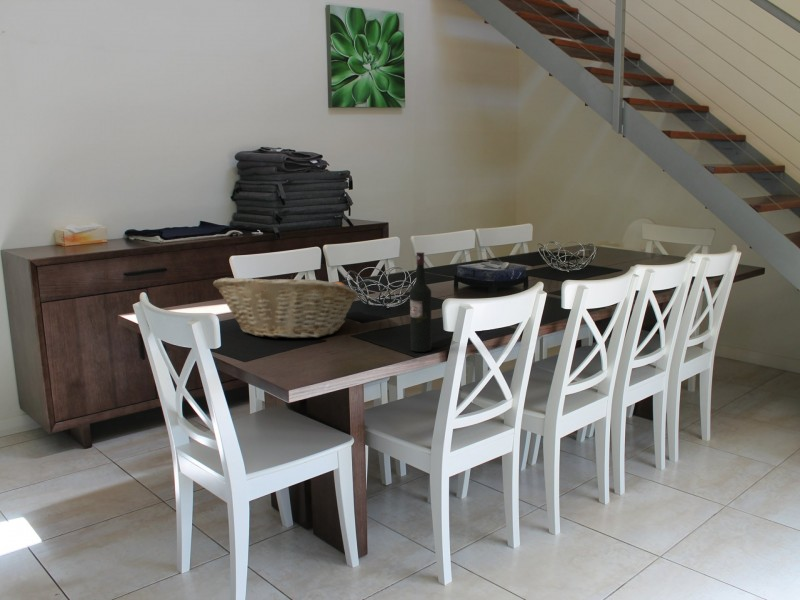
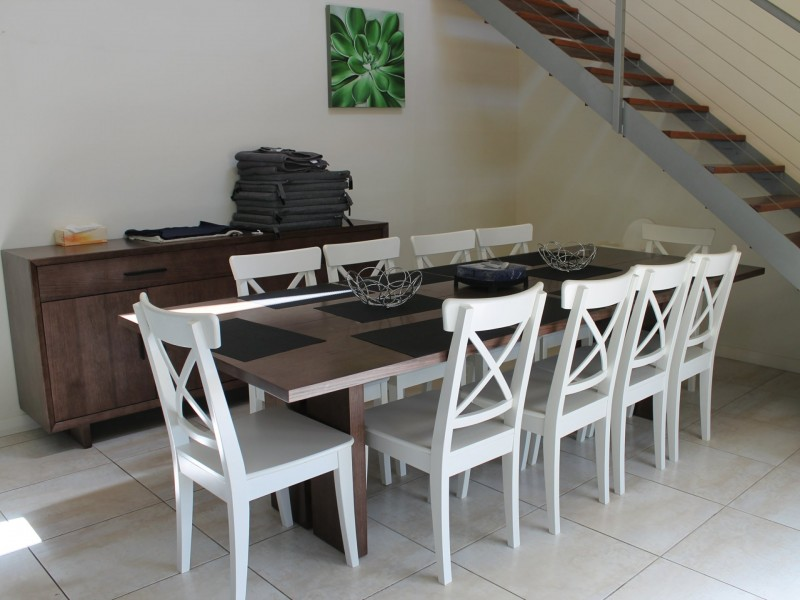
- fruit basket (286, 300)
- wine bottle (420, 301)
